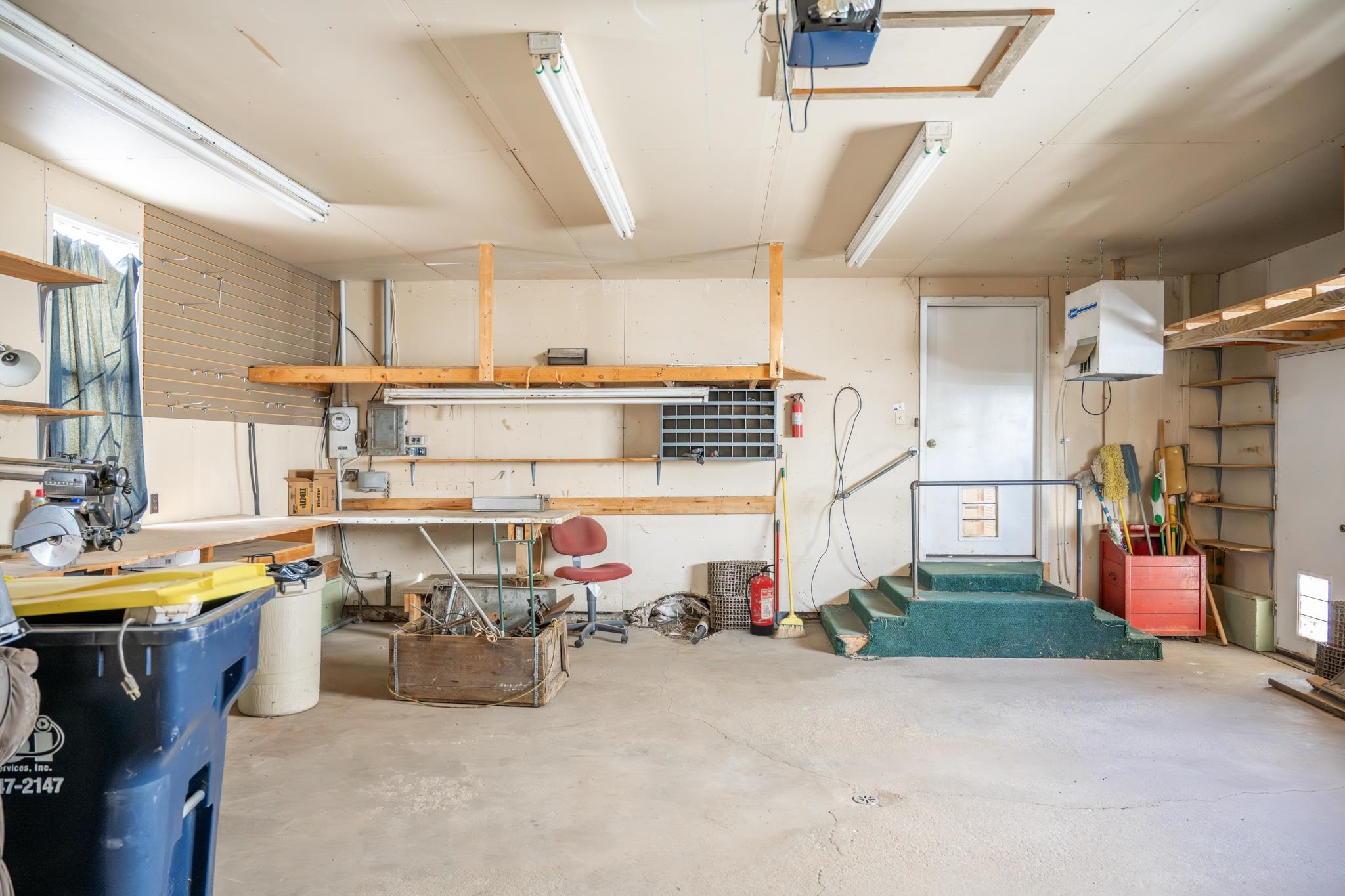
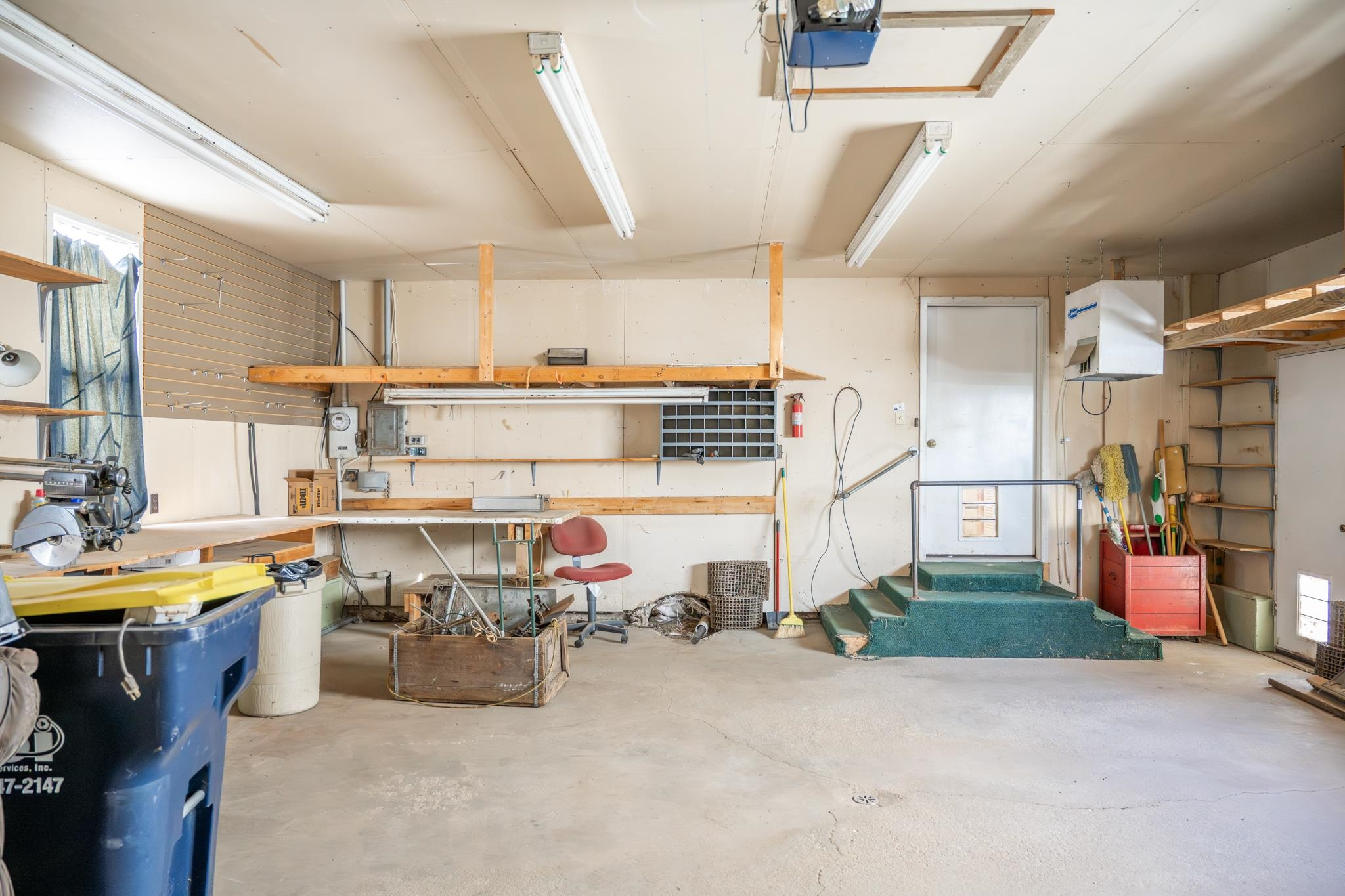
- fire extinguisher (760, 599)
